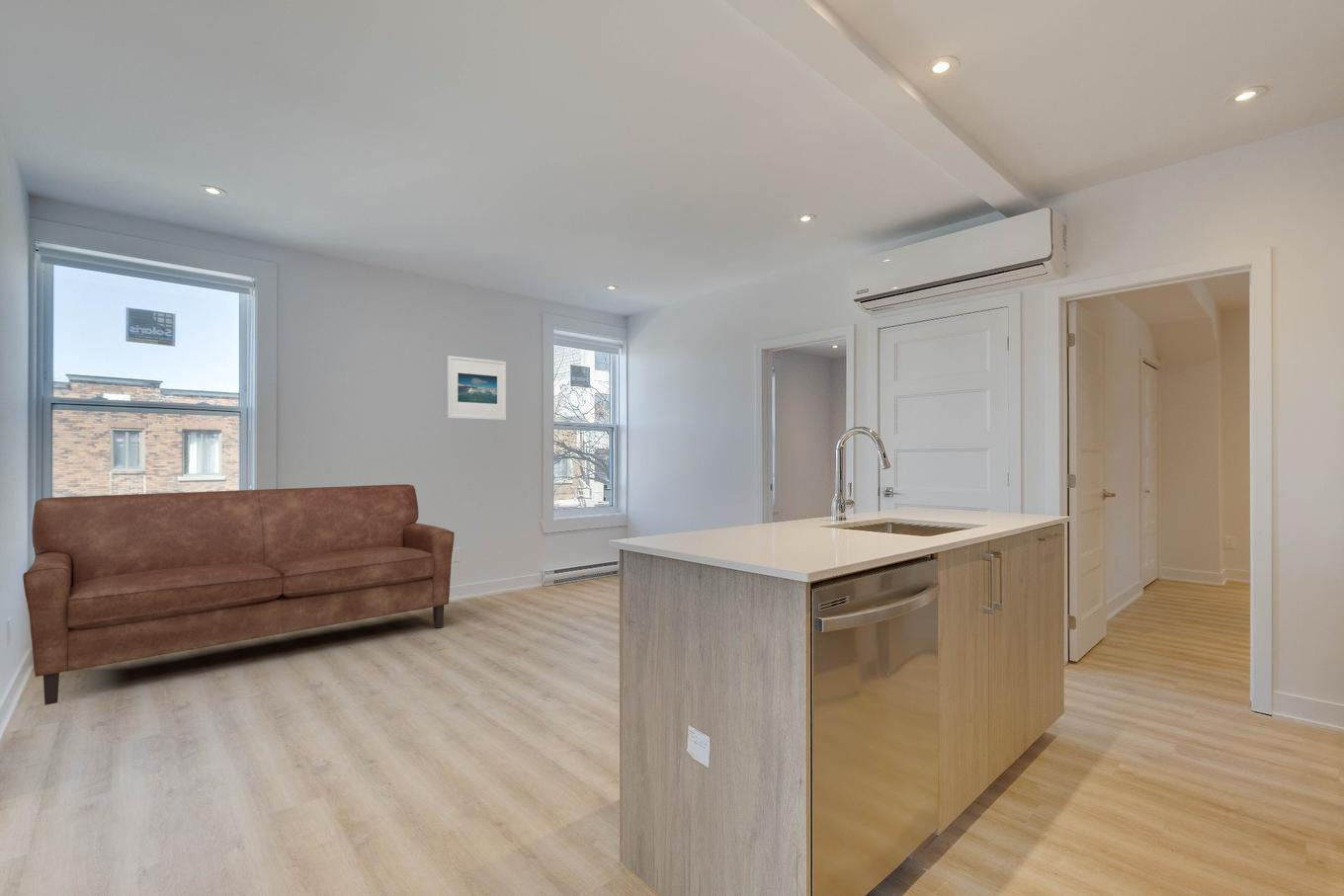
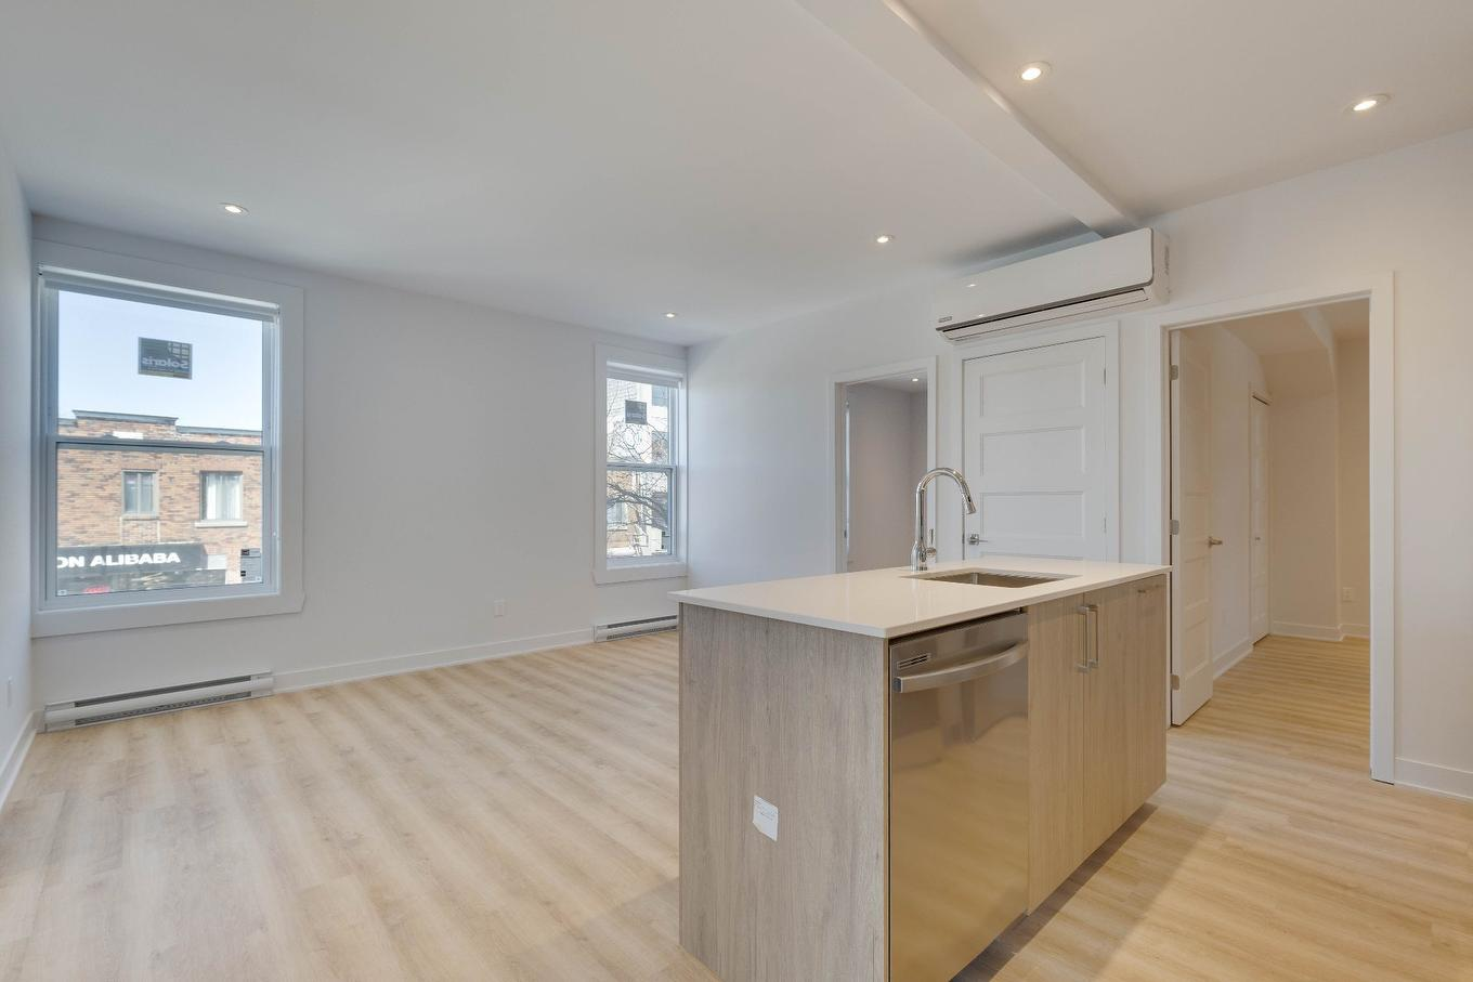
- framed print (477, 388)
- sofa (268, 569)
